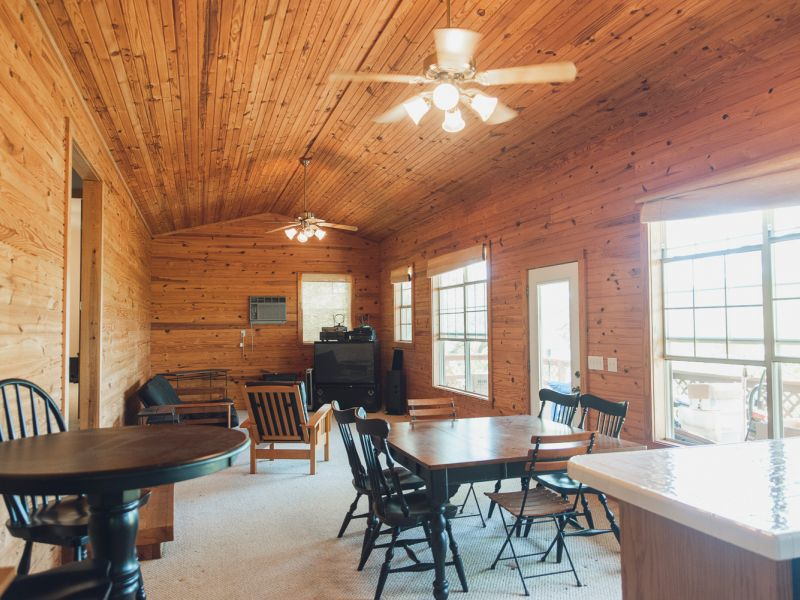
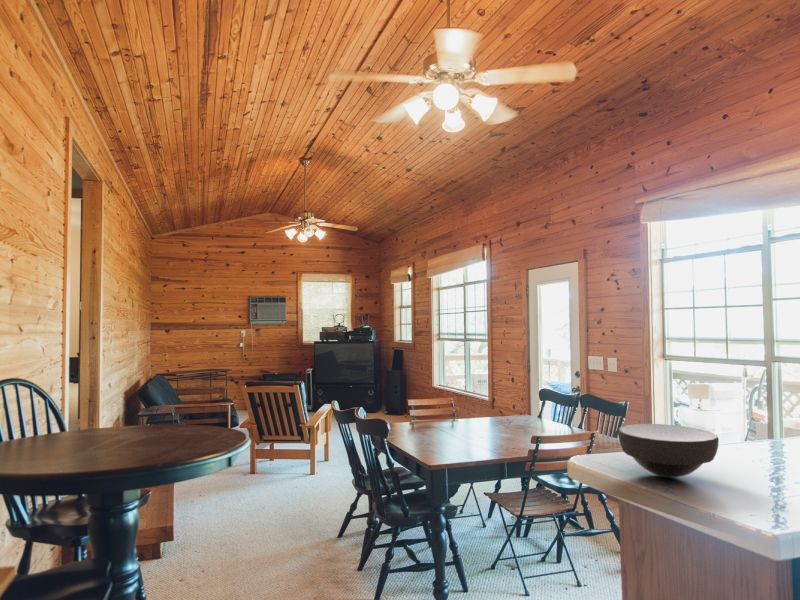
+ bowl (666, 454)
